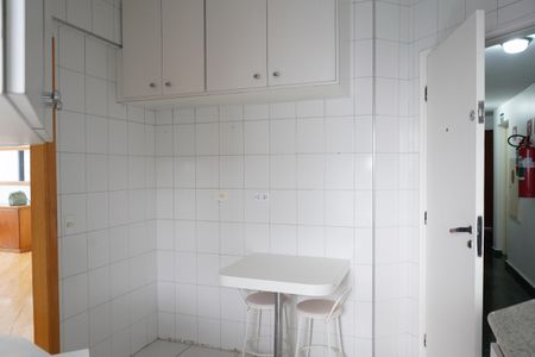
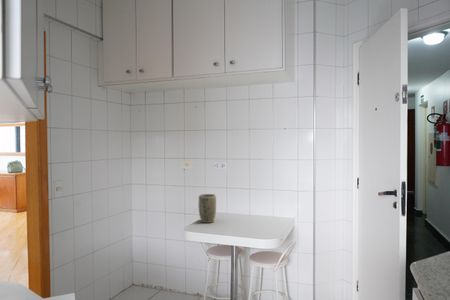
+ plant pot (207, 208)
